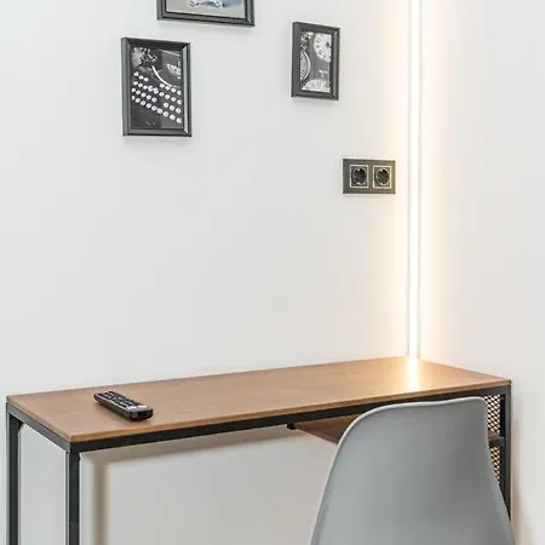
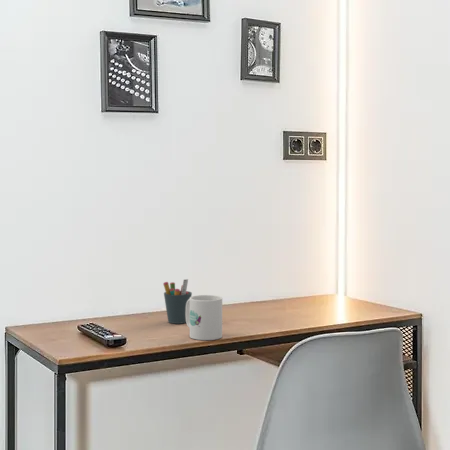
+ pen holder (177, 299)
+ mug (201, 315)
